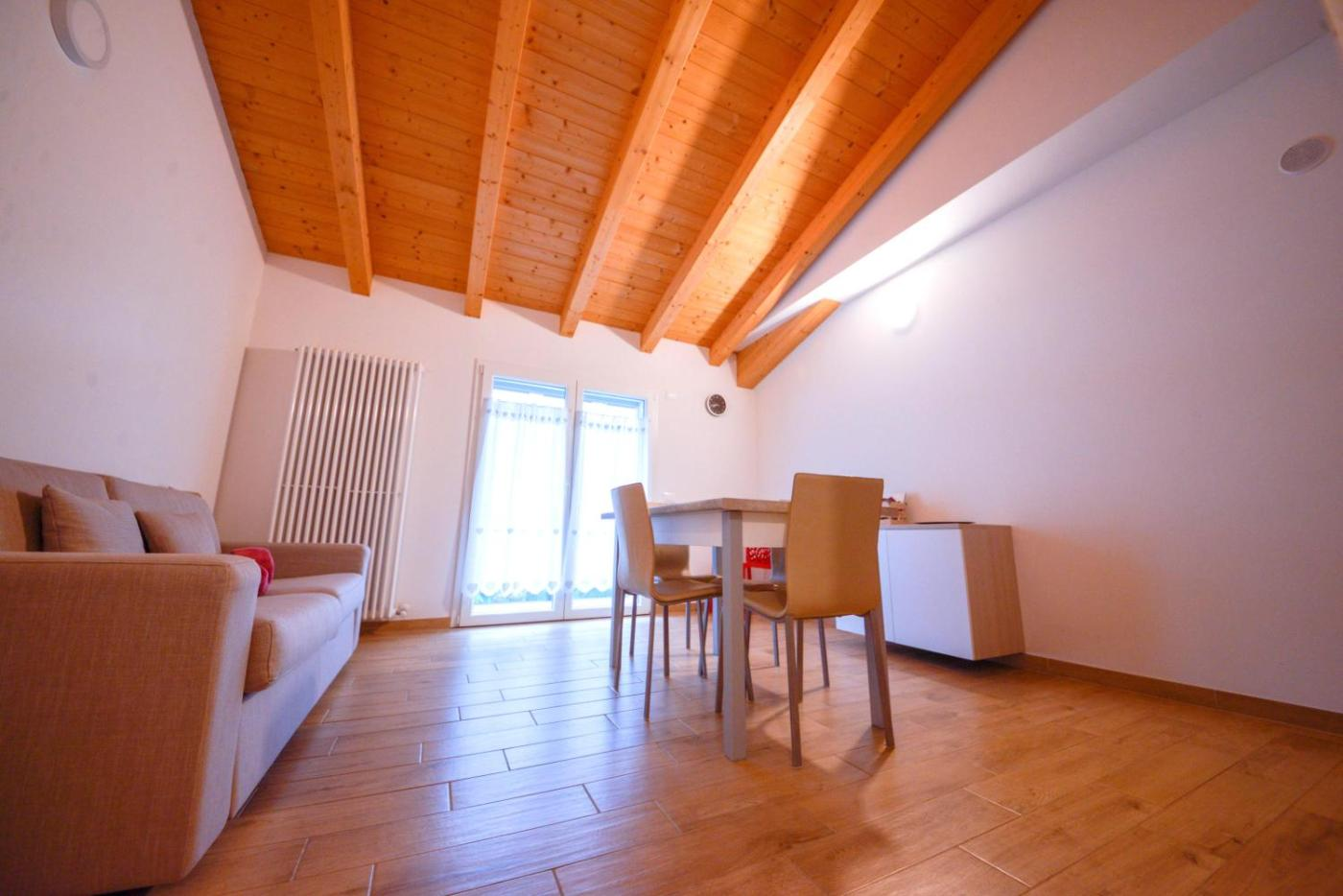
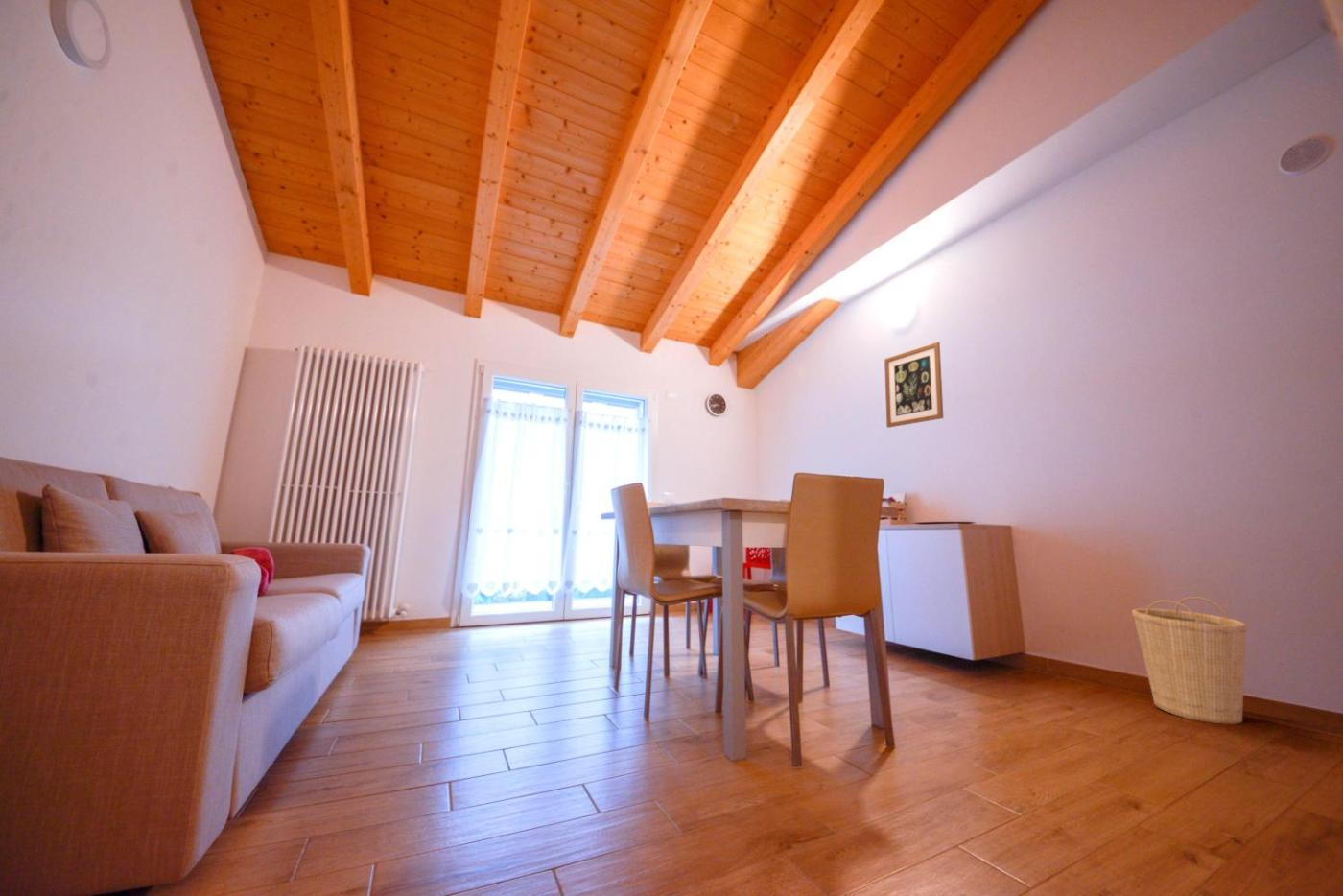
+ basket (1190, 654)
+ wall art (911, 387)
